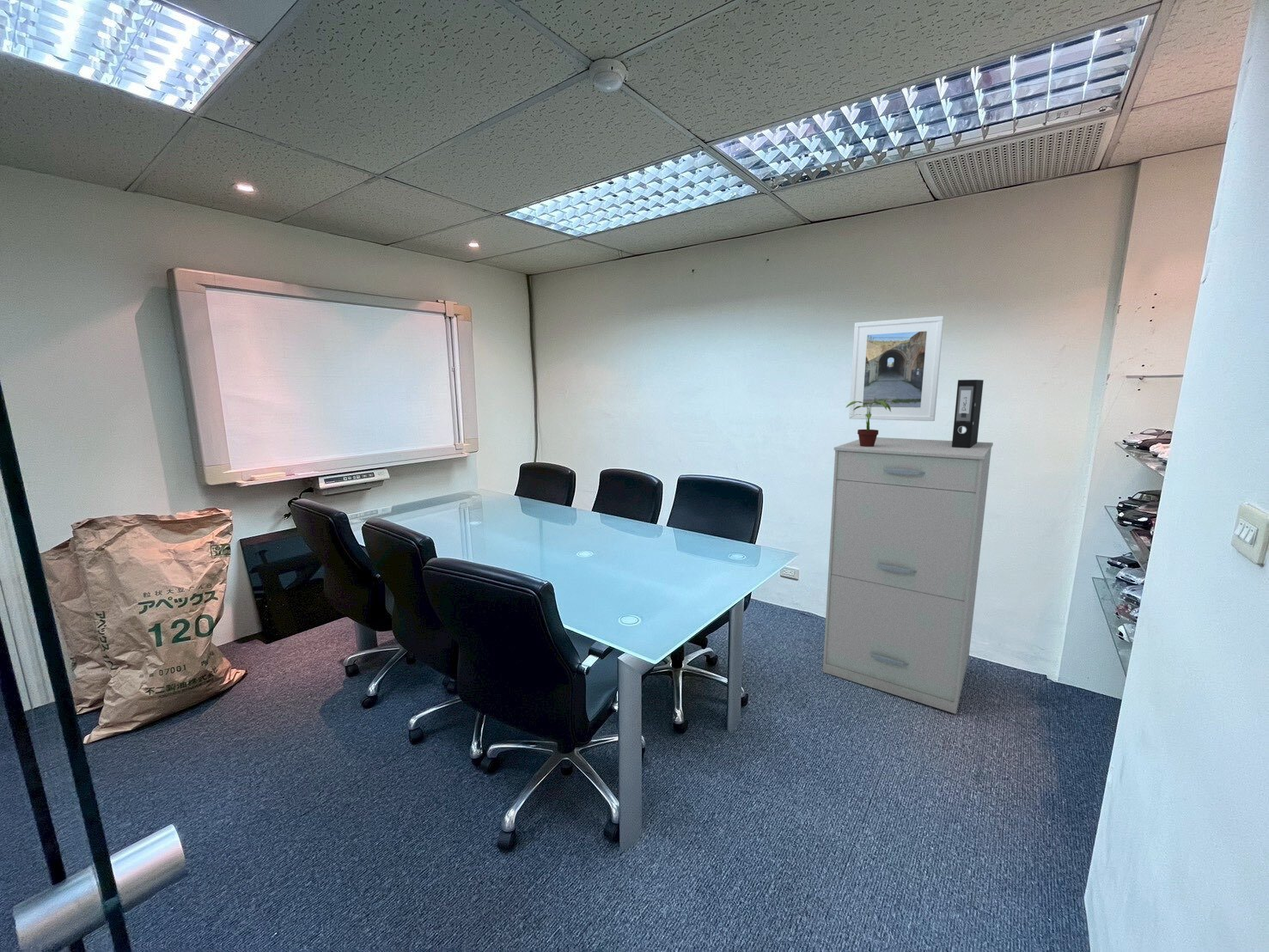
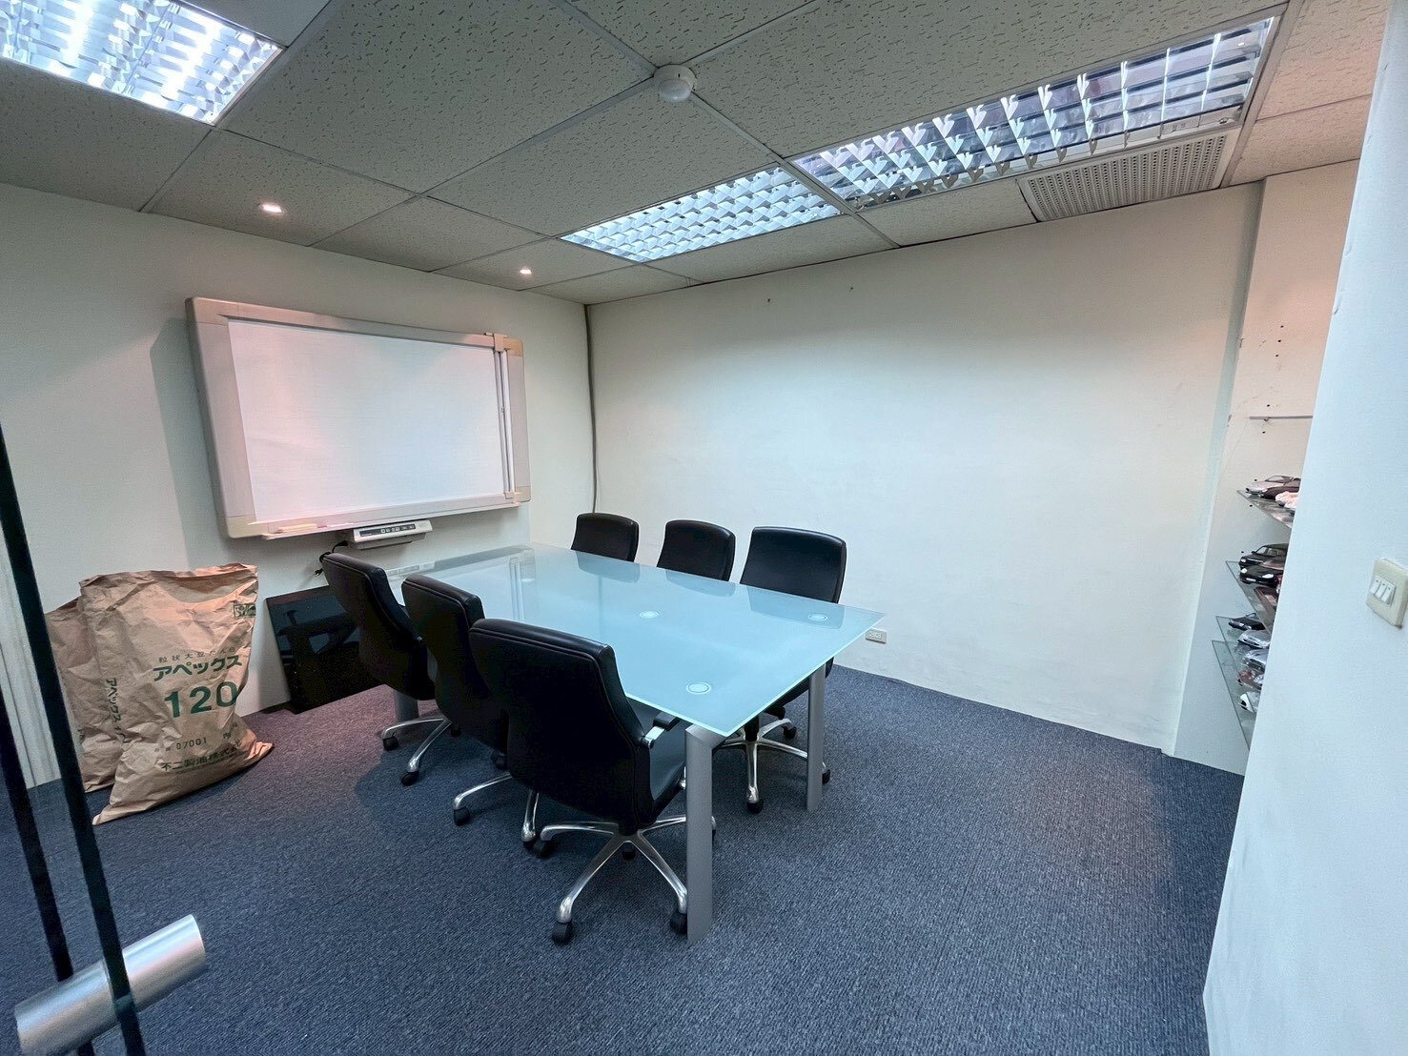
- filing cabinet (906, 558)
- potted plant (867, 423)
- binder (967, 412)
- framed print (894, 370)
